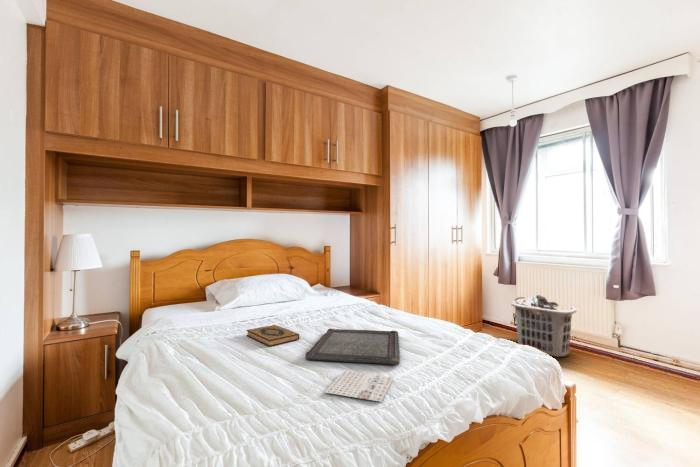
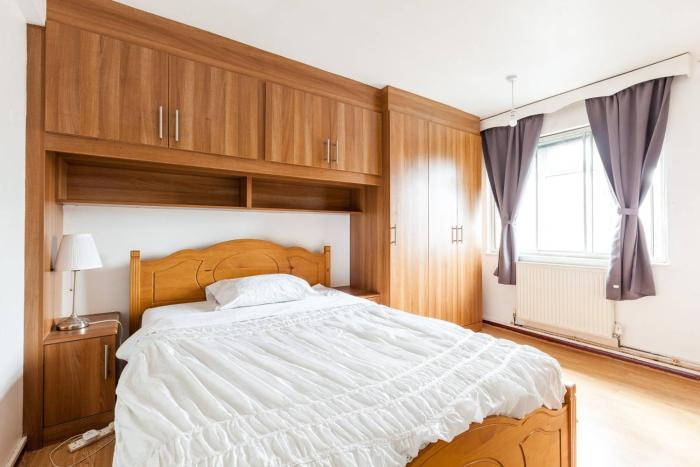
- serving tray (358, 343)
- hardback book (272, 334)
- clothes hamper (542, 323)
- magazine (347, 387)
